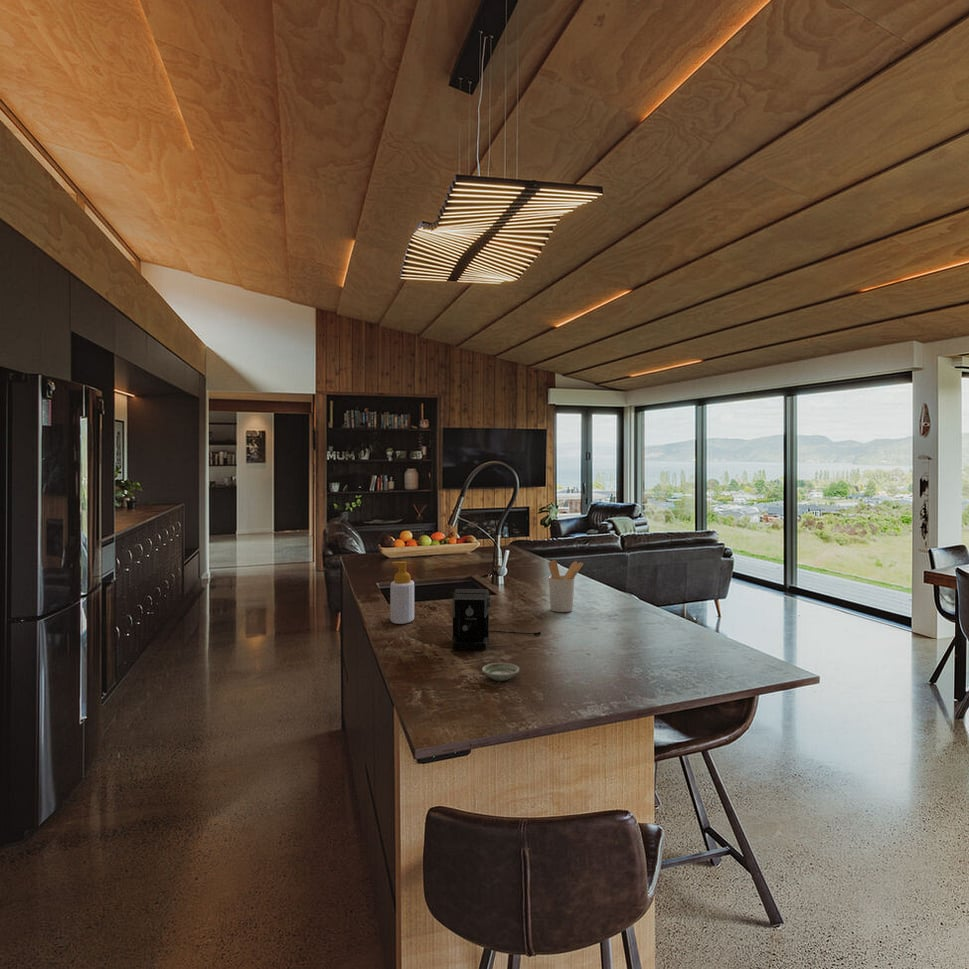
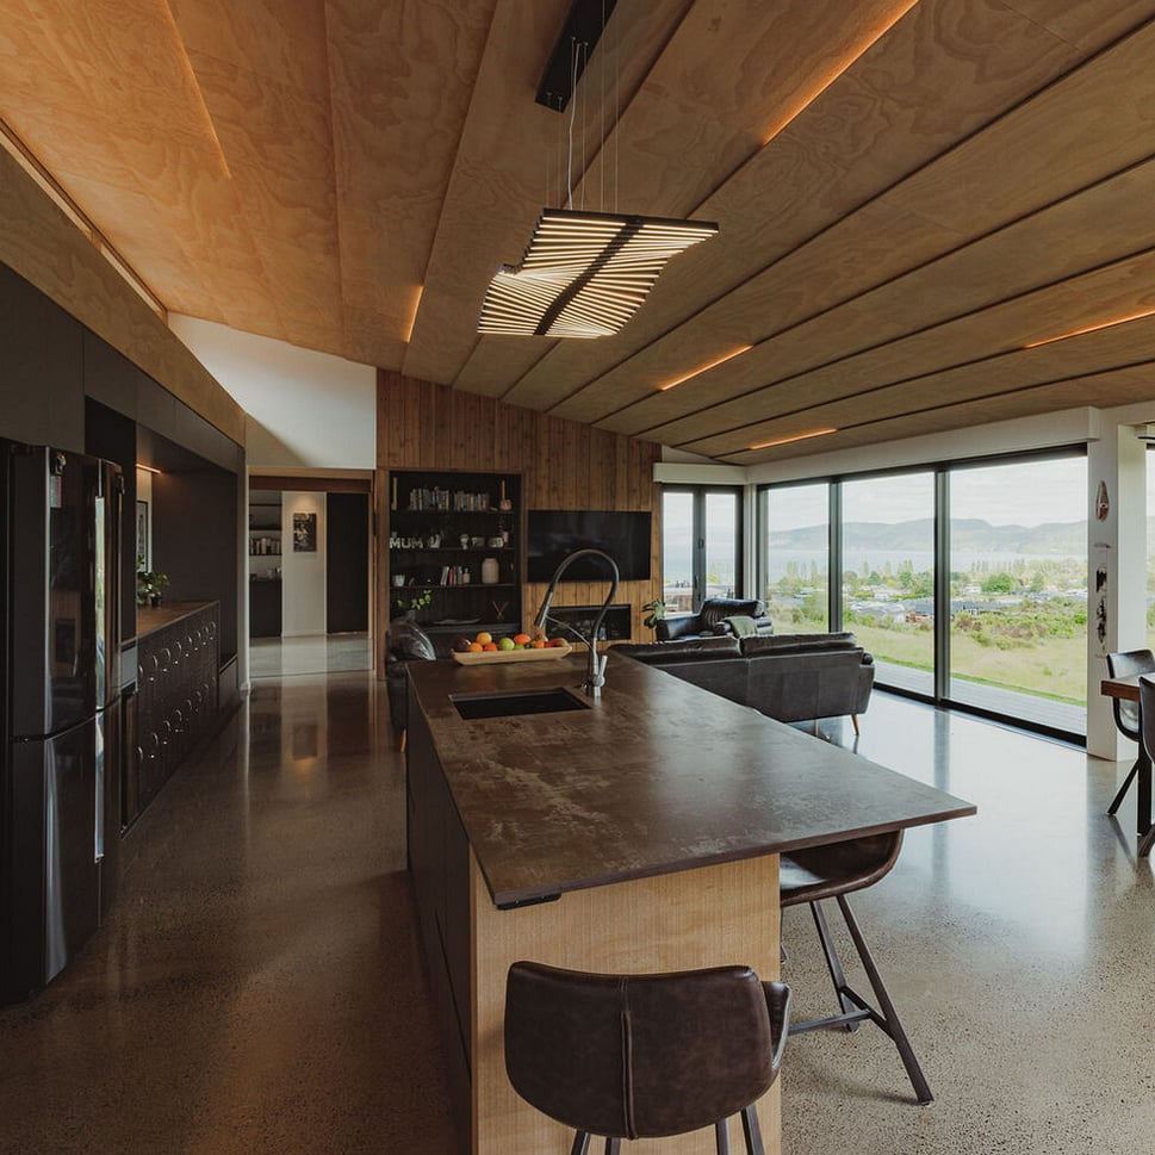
- coffee maker (488, 617)
- saucer (500, 672)
- utensil holder (566, 585)
- soap bottle (402, 590)
